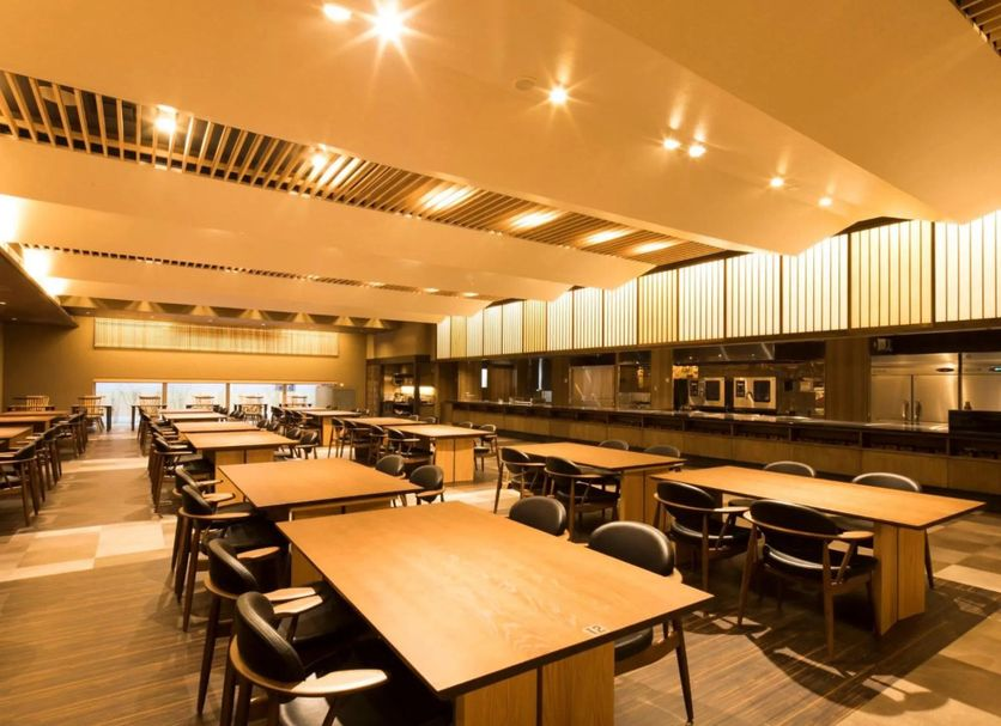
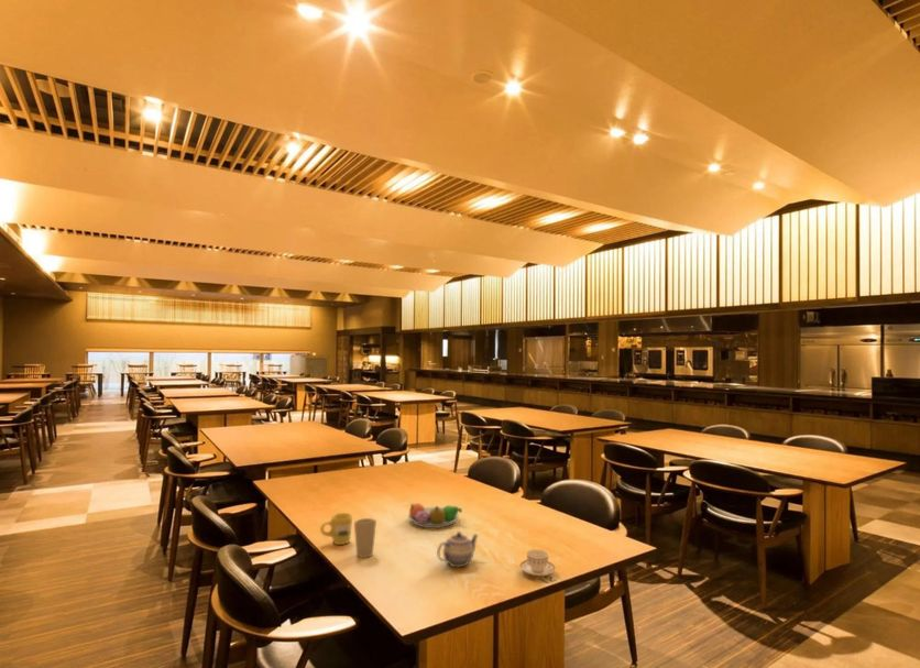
+ cup (364, 536)
+ fruit bowl (435, 511)
+ mug (336, 529)
+ teacup (537, 562)
+ teapot (458, 547)
